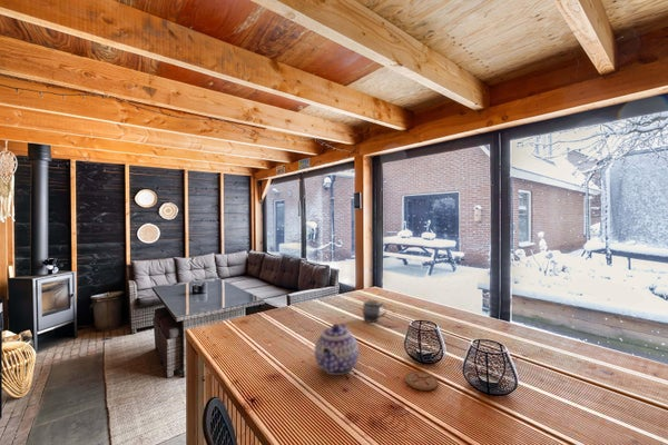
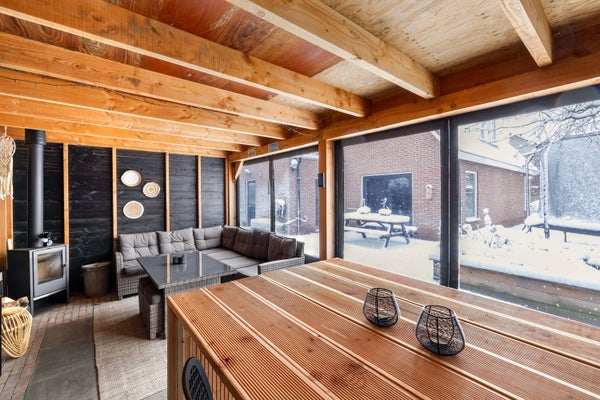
- coaster (421, 380)
- teapot (336, 346)
- mug (374, 310)
